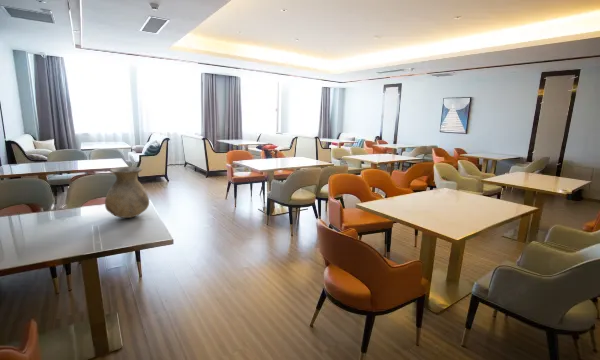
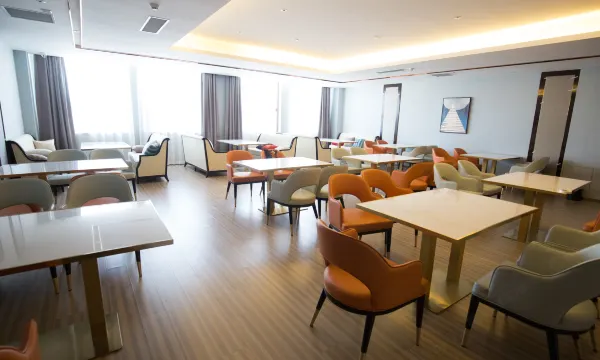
- vase (126, 192)
